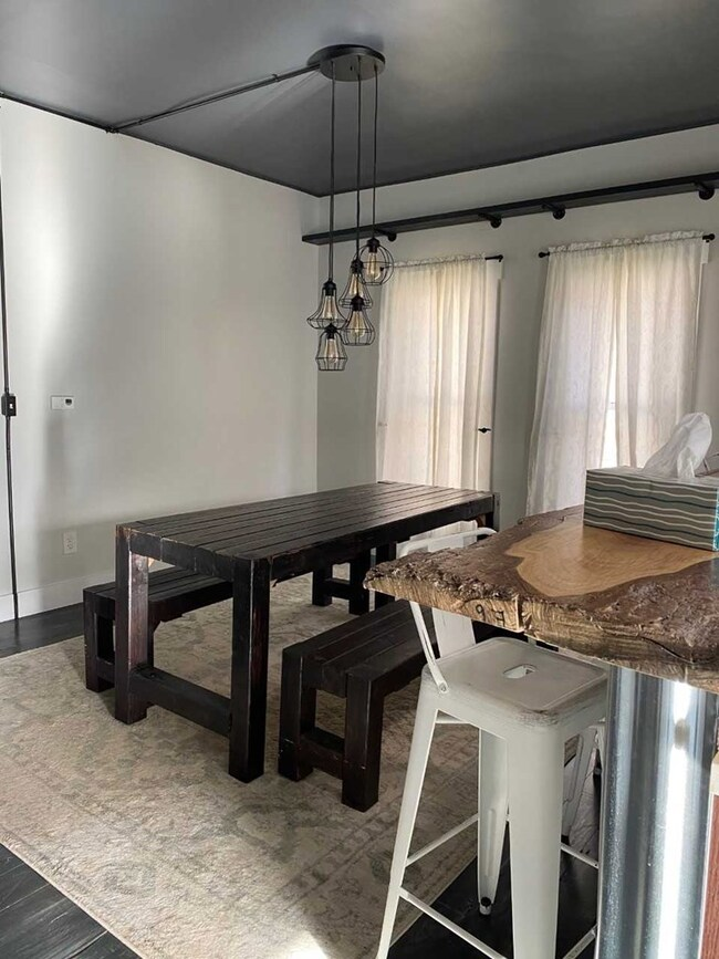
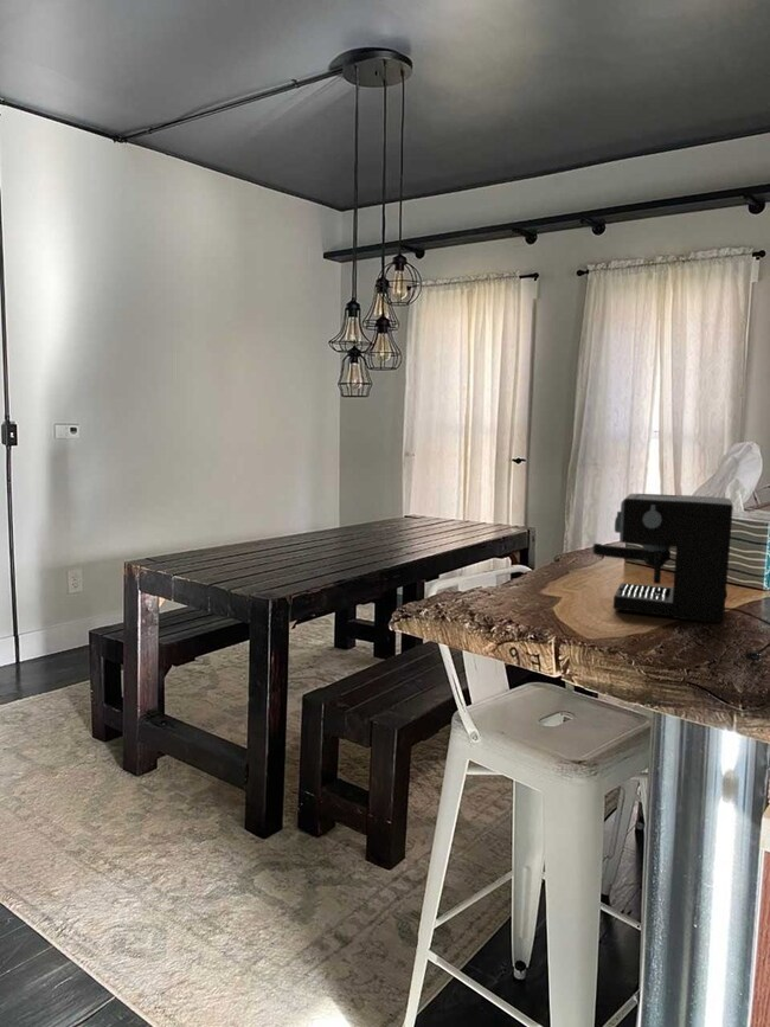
+ coffee maker (679, 564)
